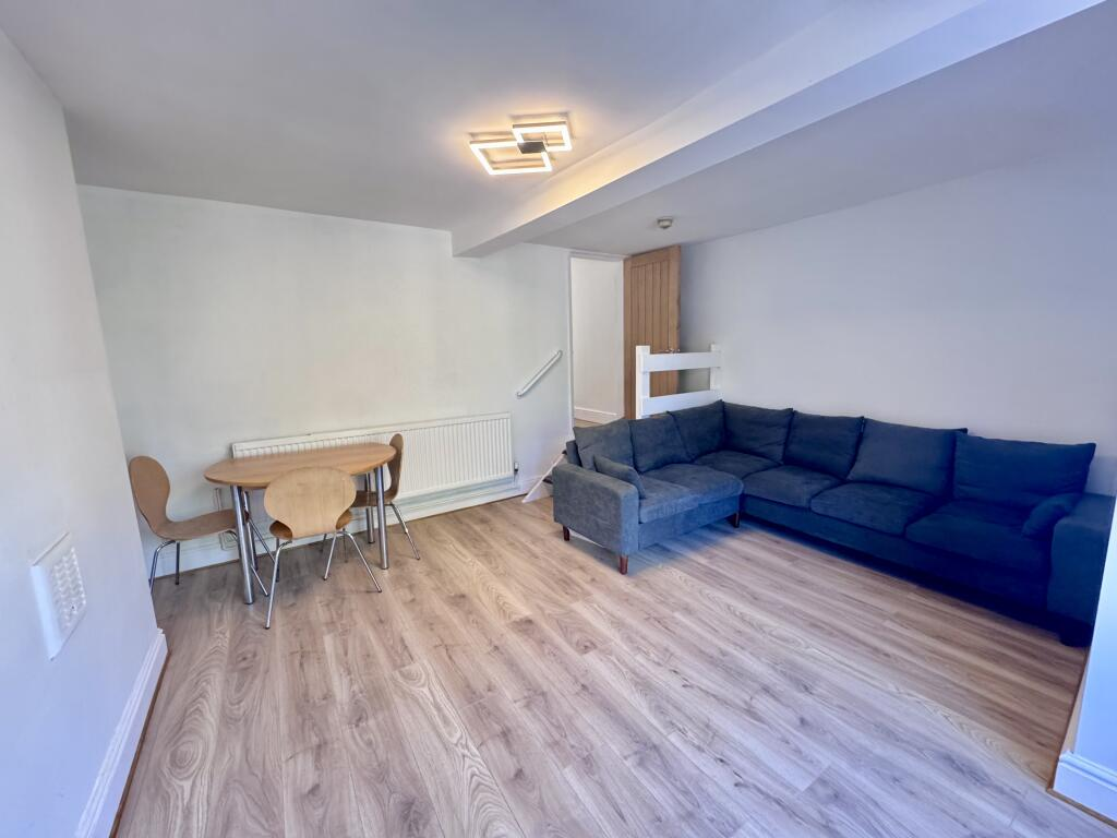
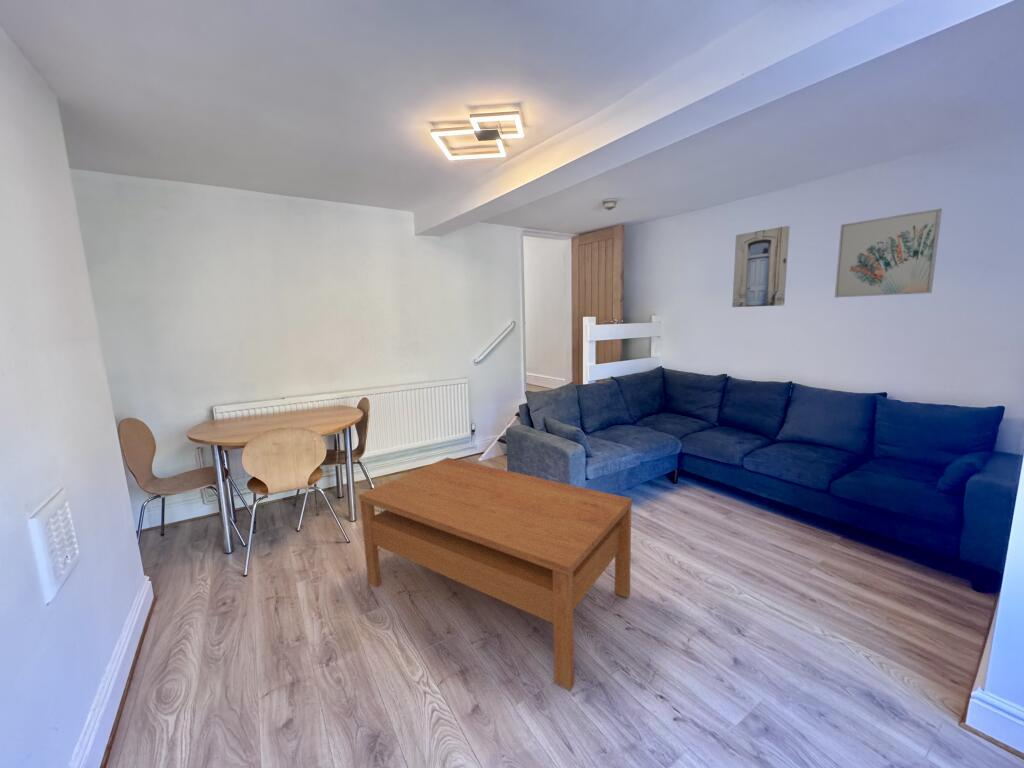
+ wall art (759, 269)
+ coffee table (492, 543)
+ wall art (883, 256)
